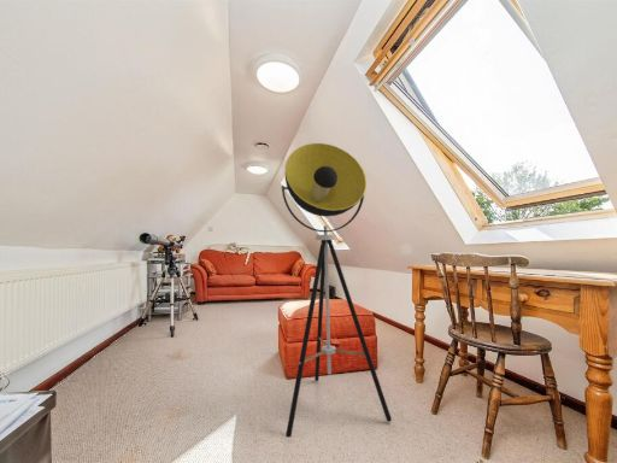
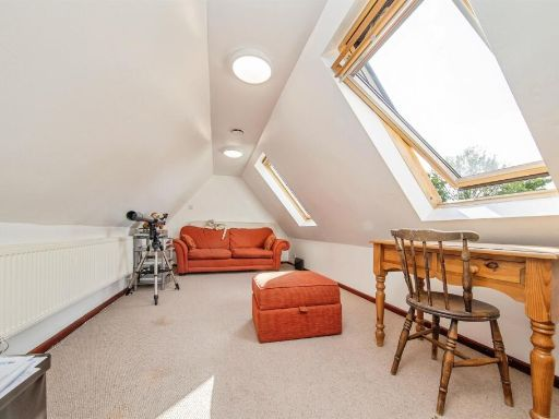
- floor lamp (322, 270)
